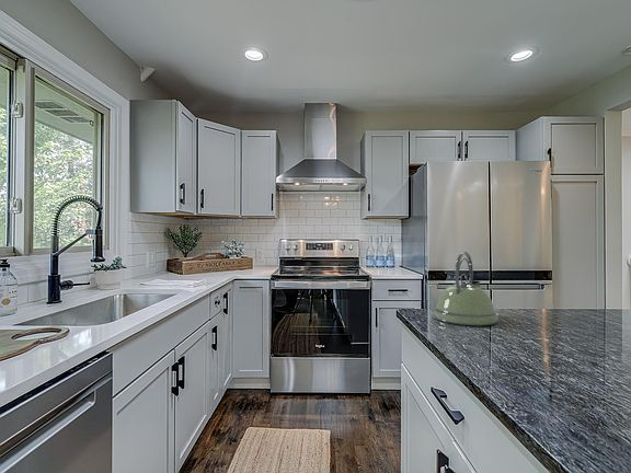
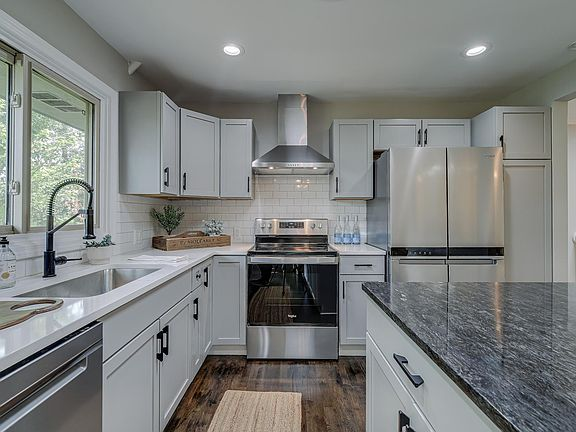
- kettle (466, 285)
